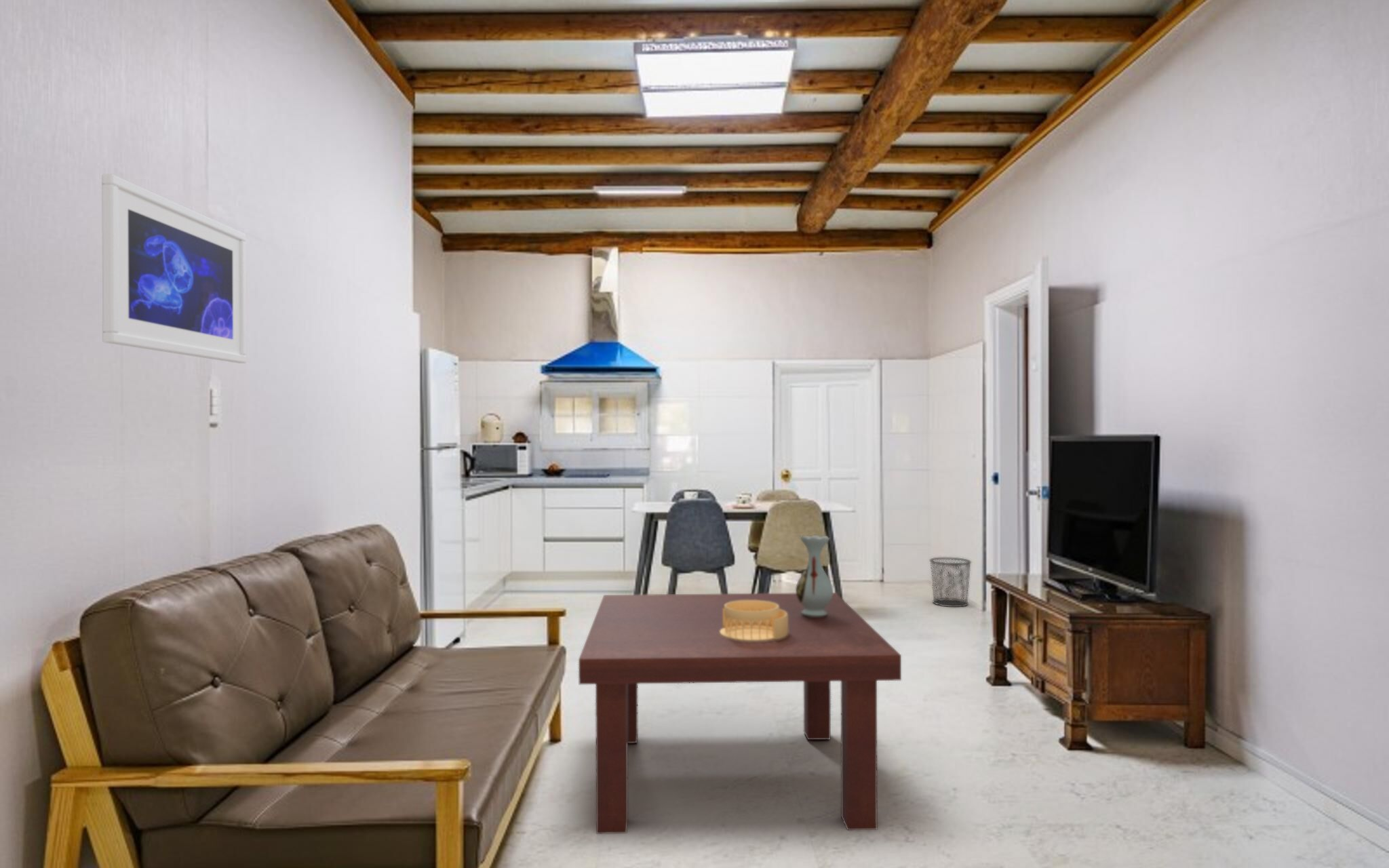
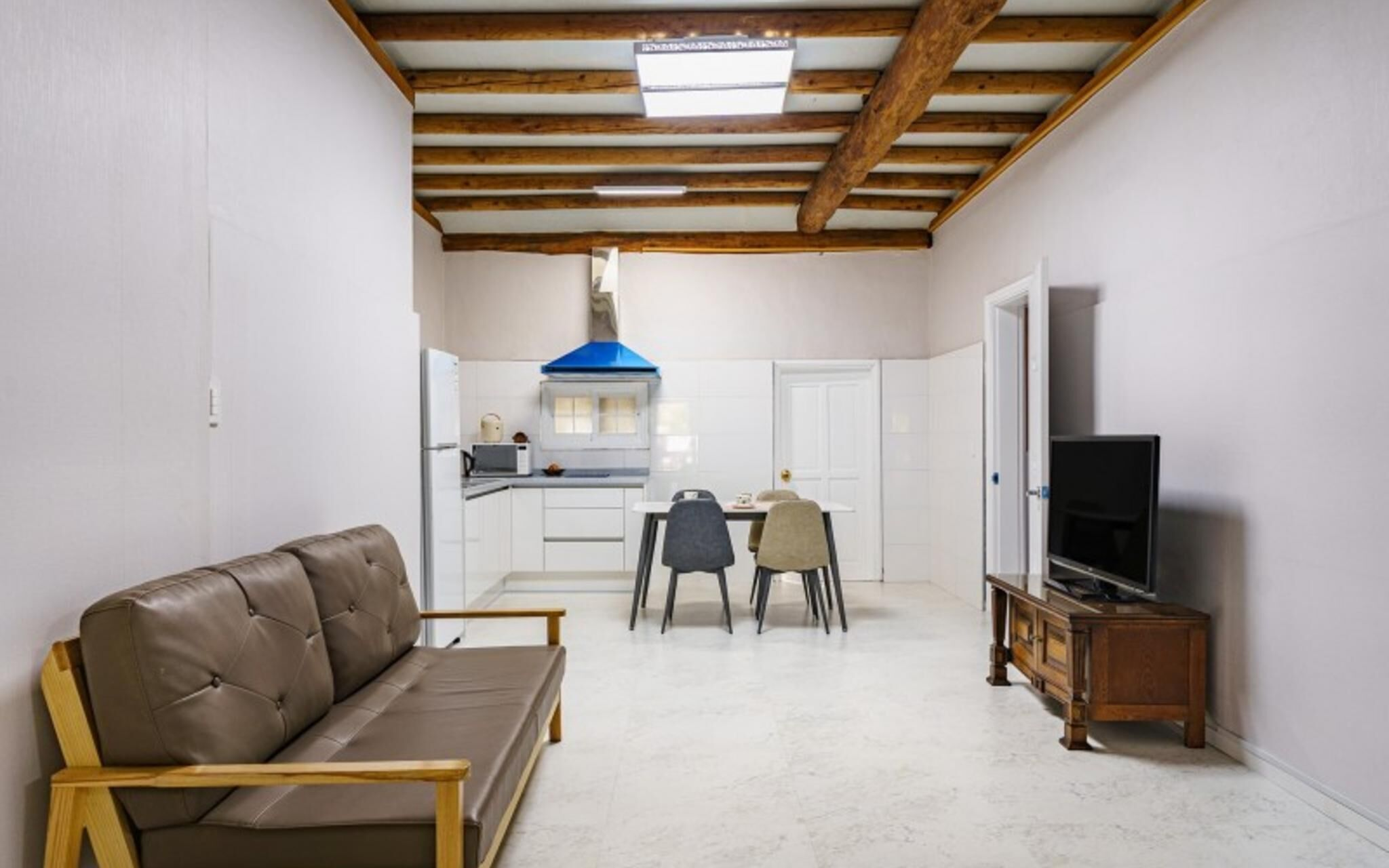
- waste bin (950, 581)
- coffee table (729, 682)
- vase (814, 575)
- architectural model (753, 618)
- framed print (184, 281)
